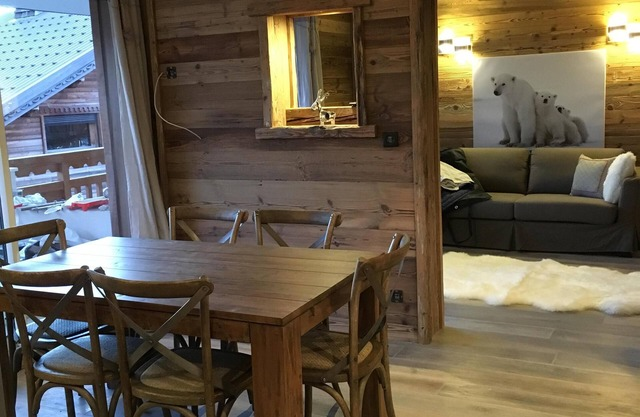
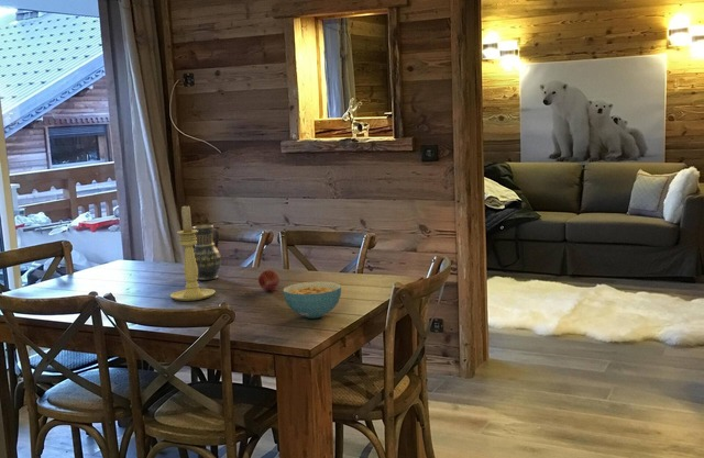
+ cereal bowl (312, 301)
+ vase (205, 252)
+ candle holder (189, 250)
+ fruit (268, 279)
